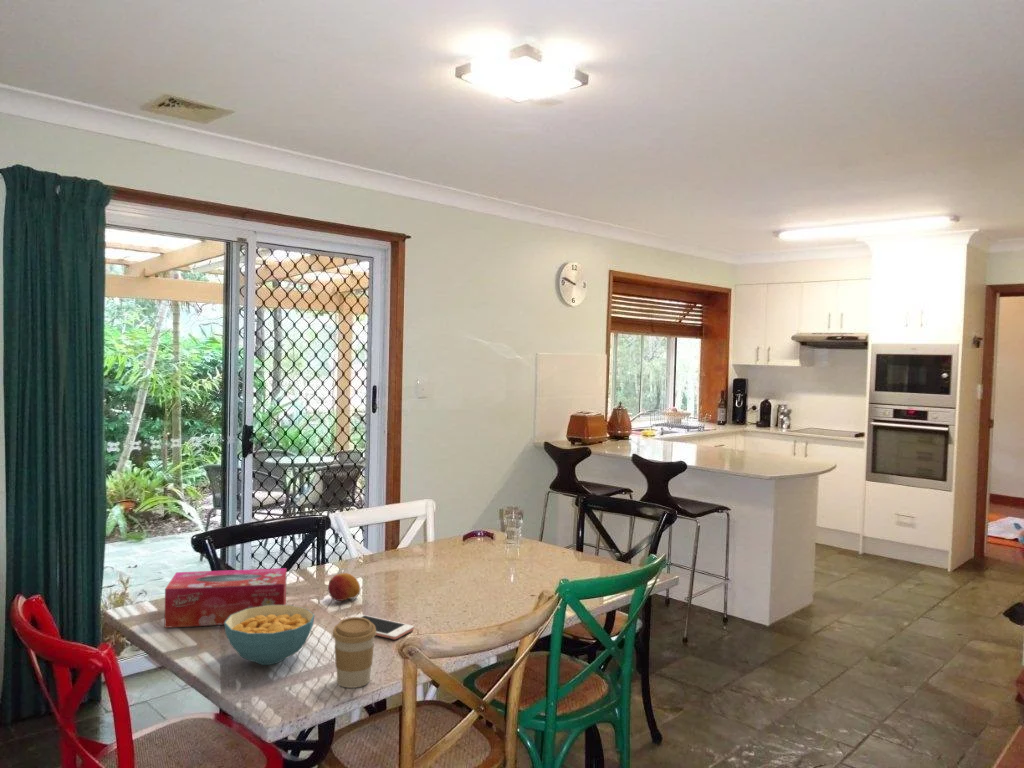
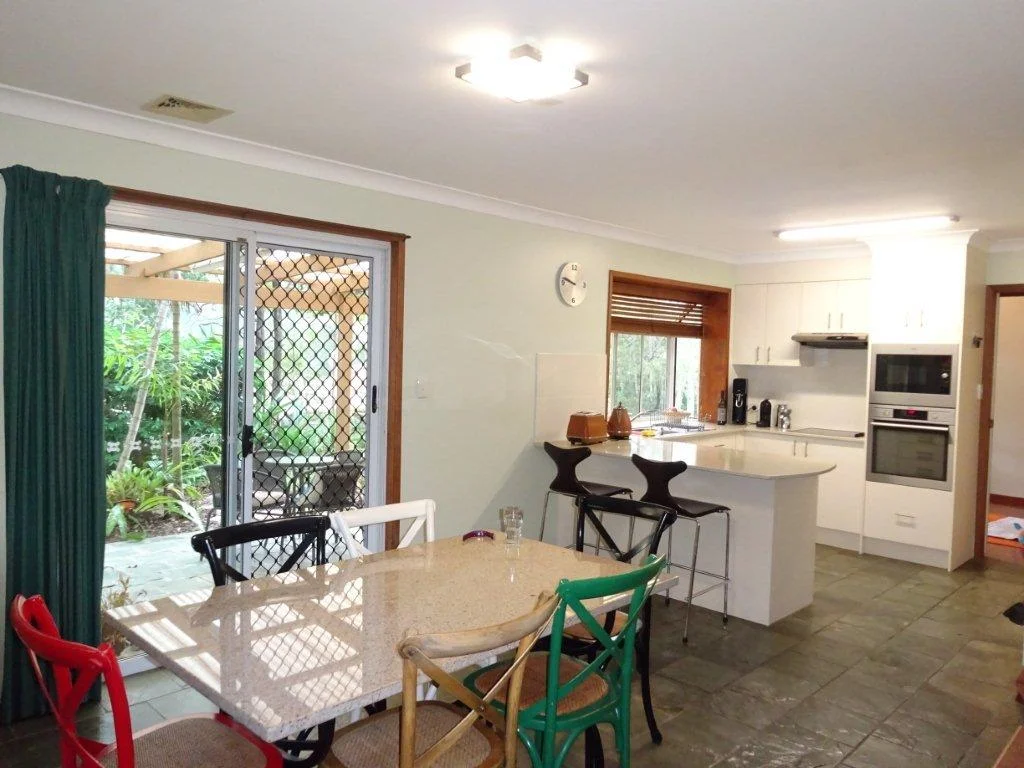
- fruit (343, 586)
- tissue box (228, 596)
- coffee cup (354, 651)
- cell phone (376, 626)
- cereal bowl (269, 639)
